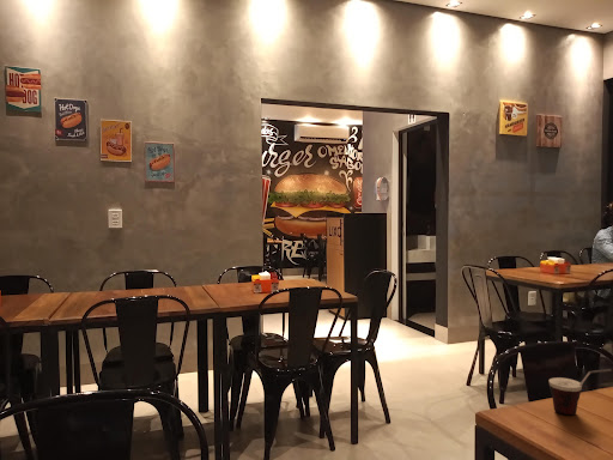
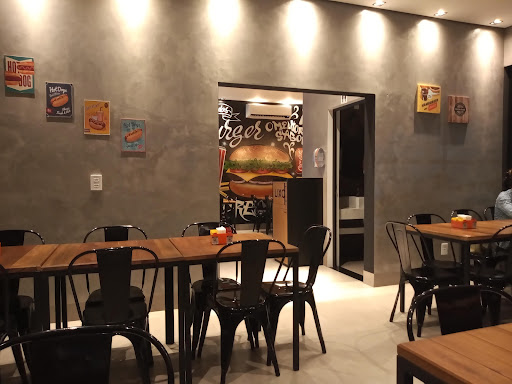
- cup (578, 389)
